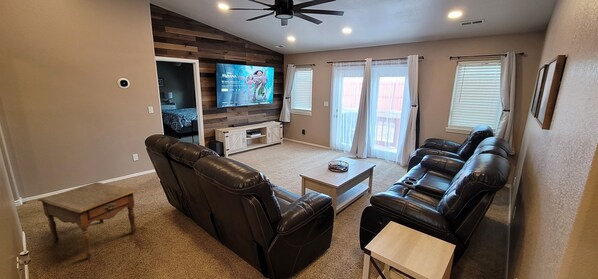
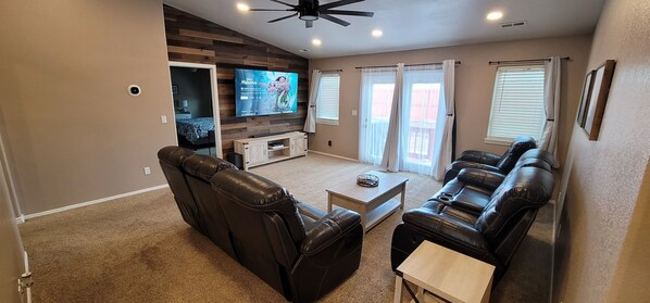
- side table (92, 216)
